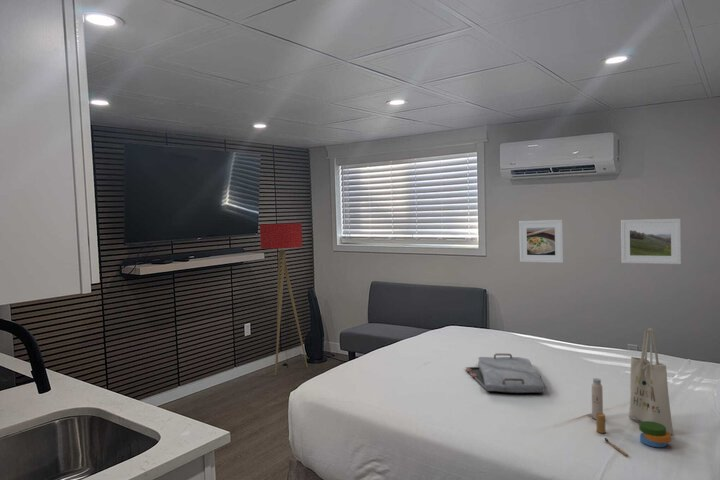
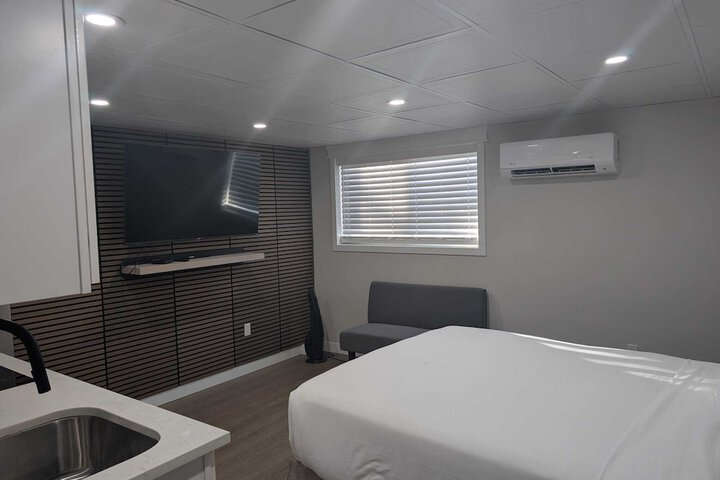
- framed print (540, 241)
- tote bag (630, 382)
- floor lamp (284, 296)
- serving tray (501, 371)
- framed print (650, 241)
